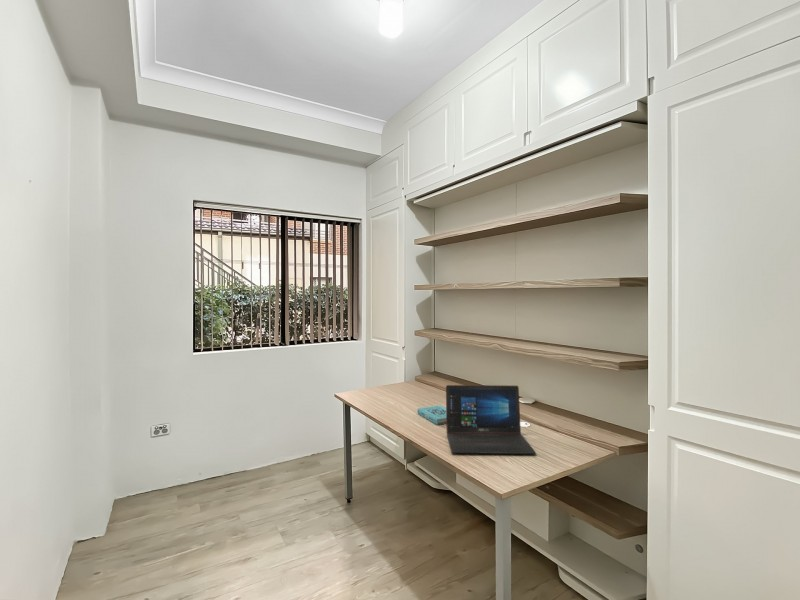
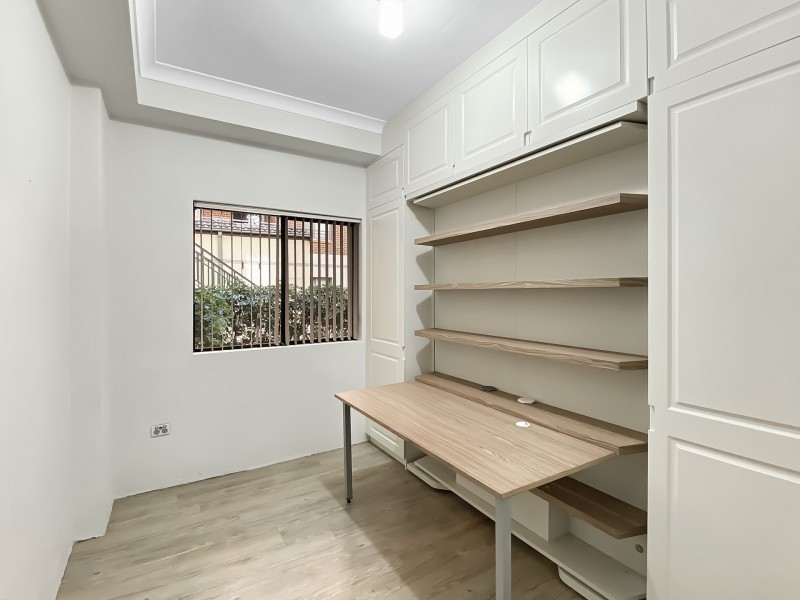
- book (438, 414)
- laptop (487, 417)
